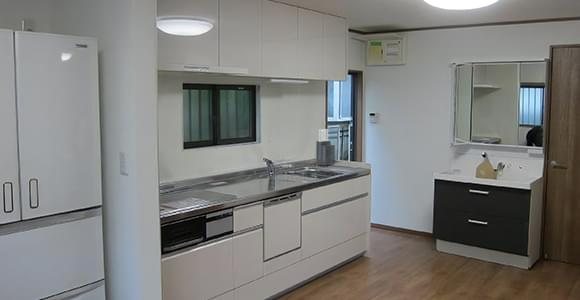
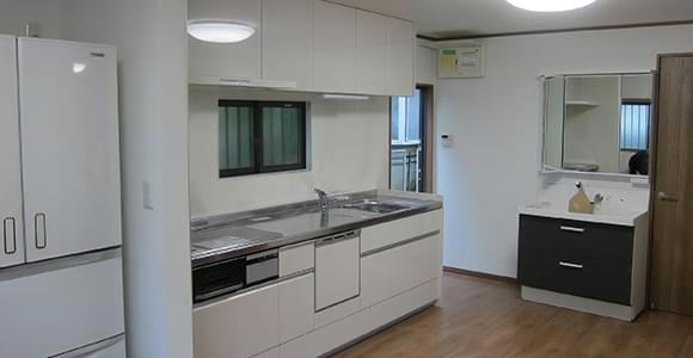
- knife block (326, 147)
